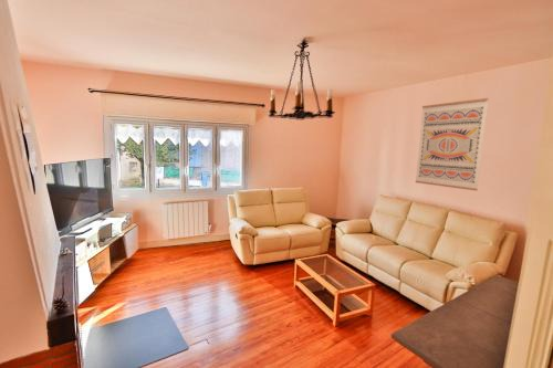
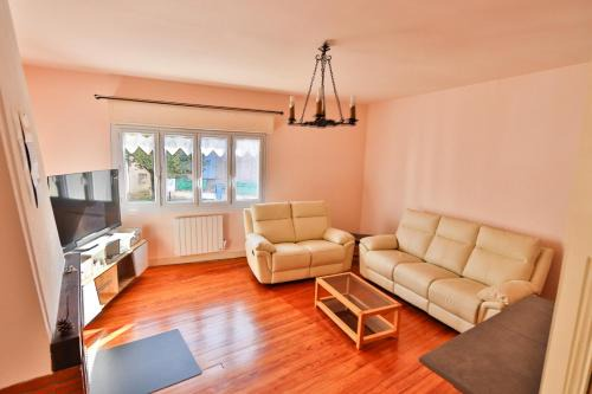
- wall art (447, 145)
